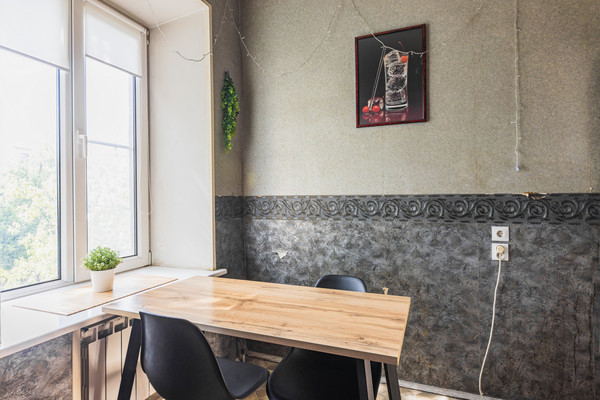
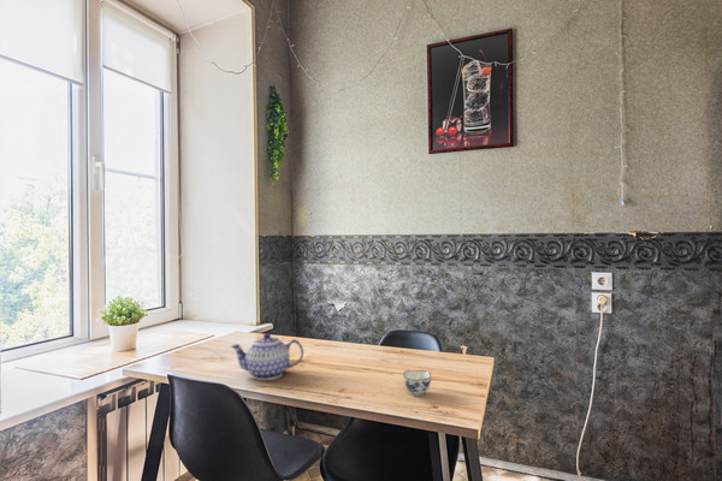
+ chinaware (418, 382)
+ teapot (267, 354)
